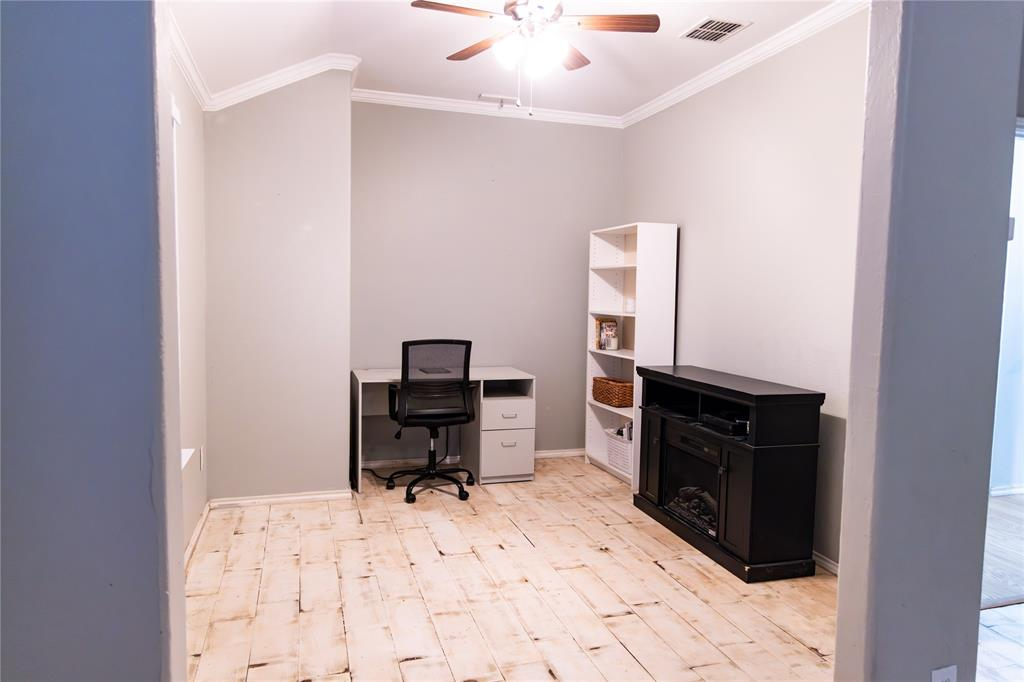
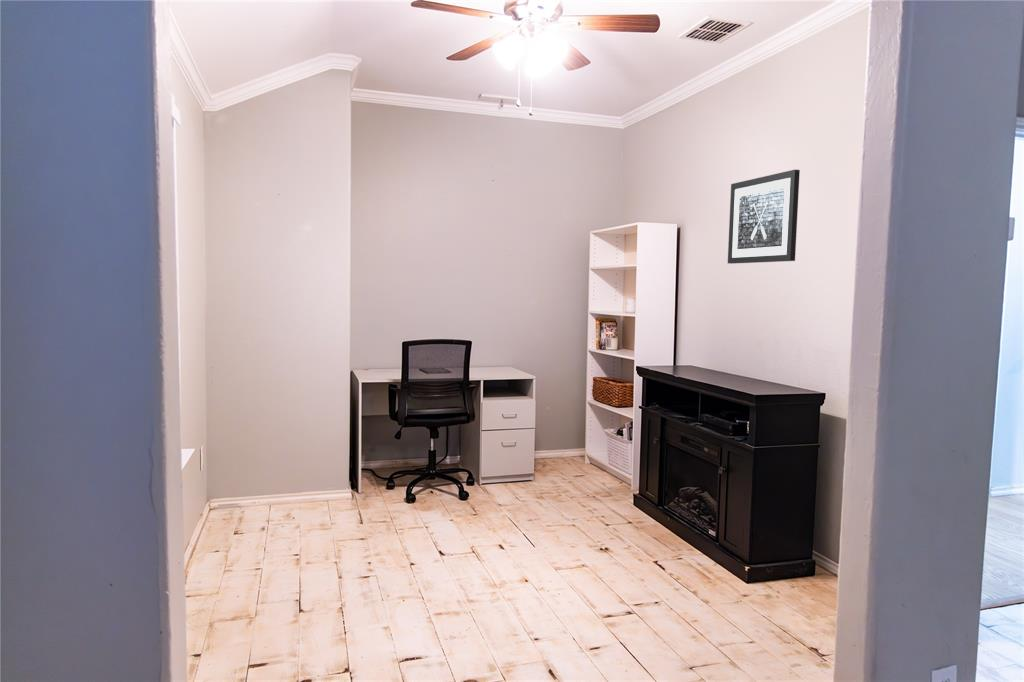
+ wall art (761, 220)
